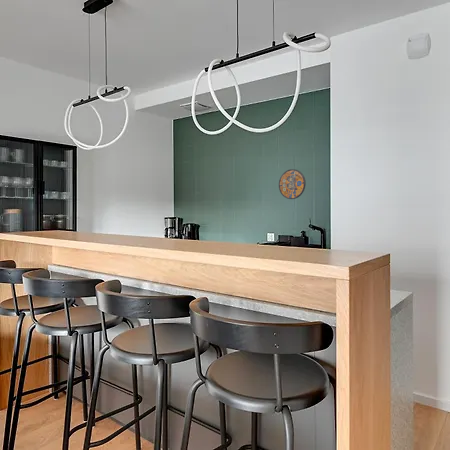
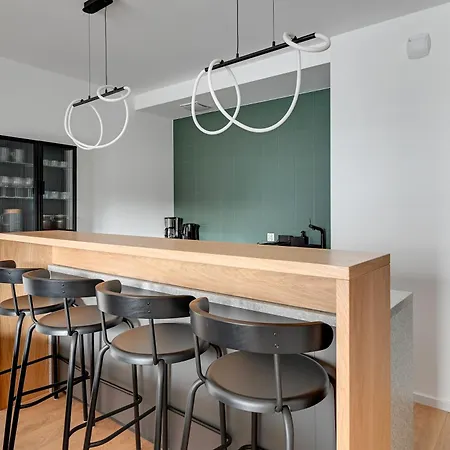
- manhole cover (291, 184)
